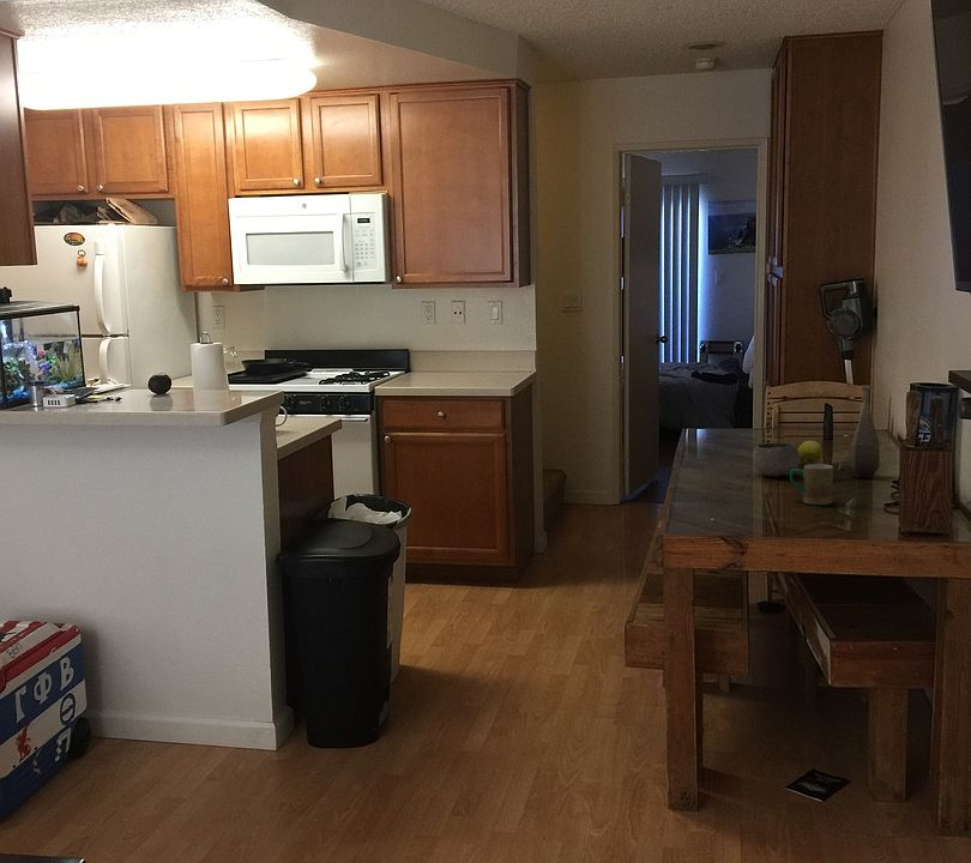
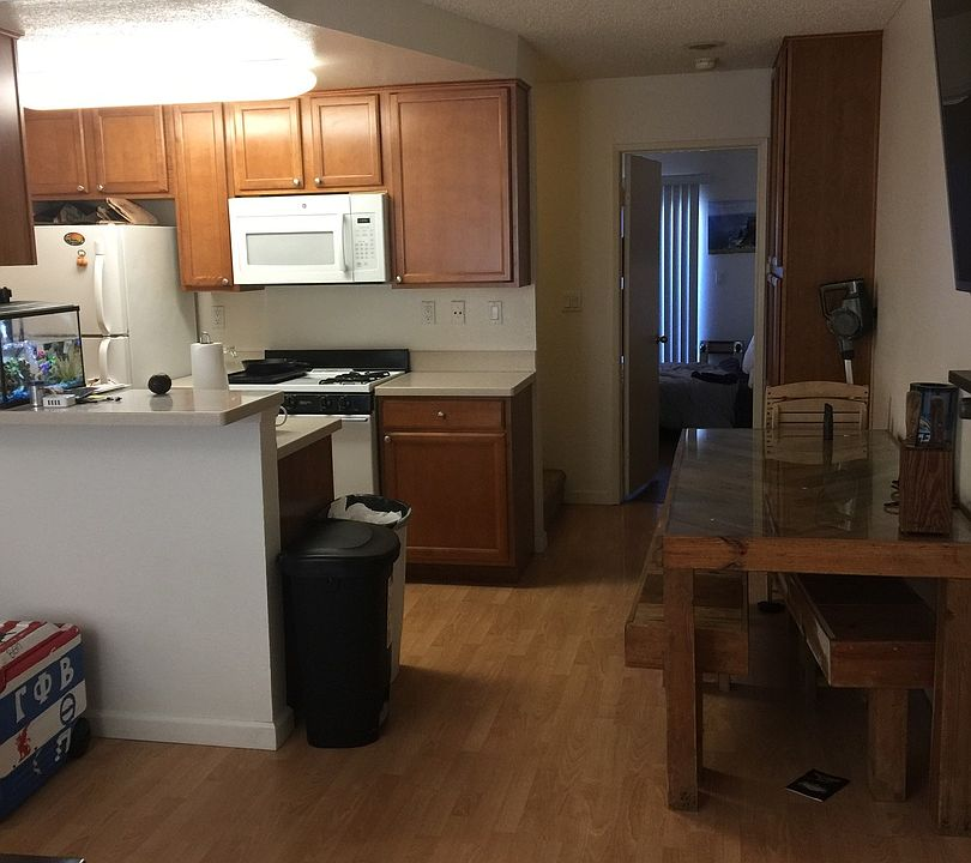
- bottle (866, 430)
- mug (810, 483)
- apple (809, 453)
- bowl (776, 459)
